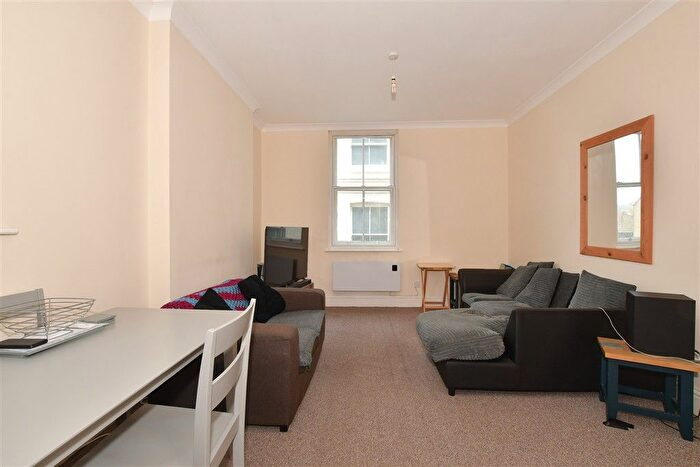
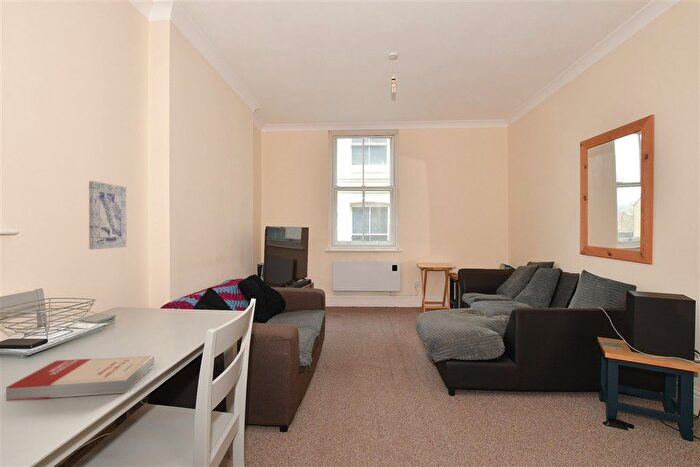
+ wall art (108, 216)
+ book (88, 375)
